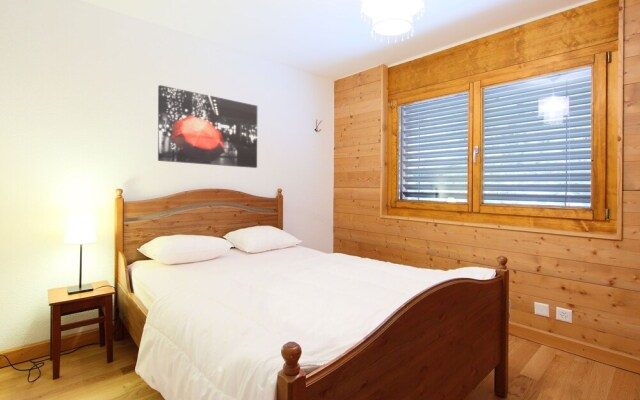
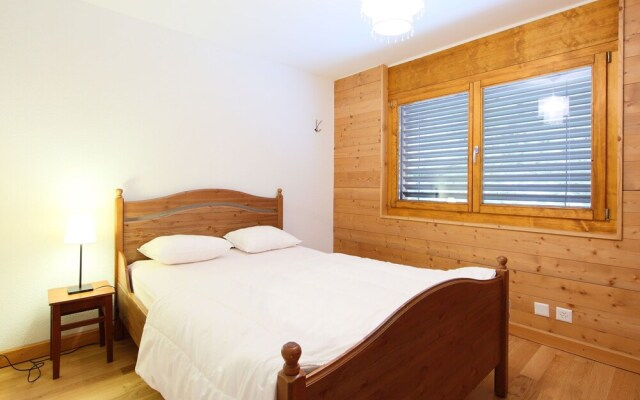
- wall art (212, 130)
